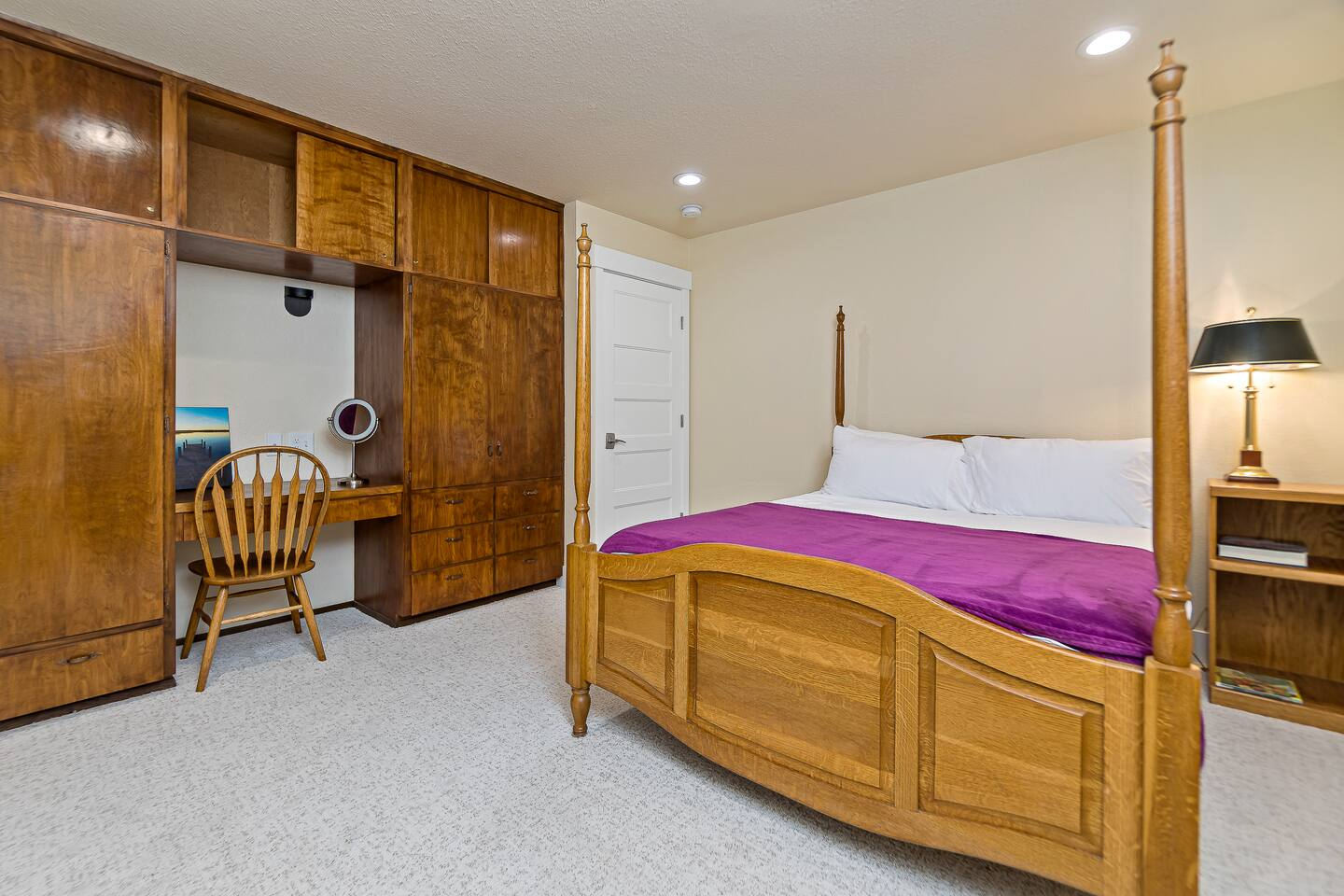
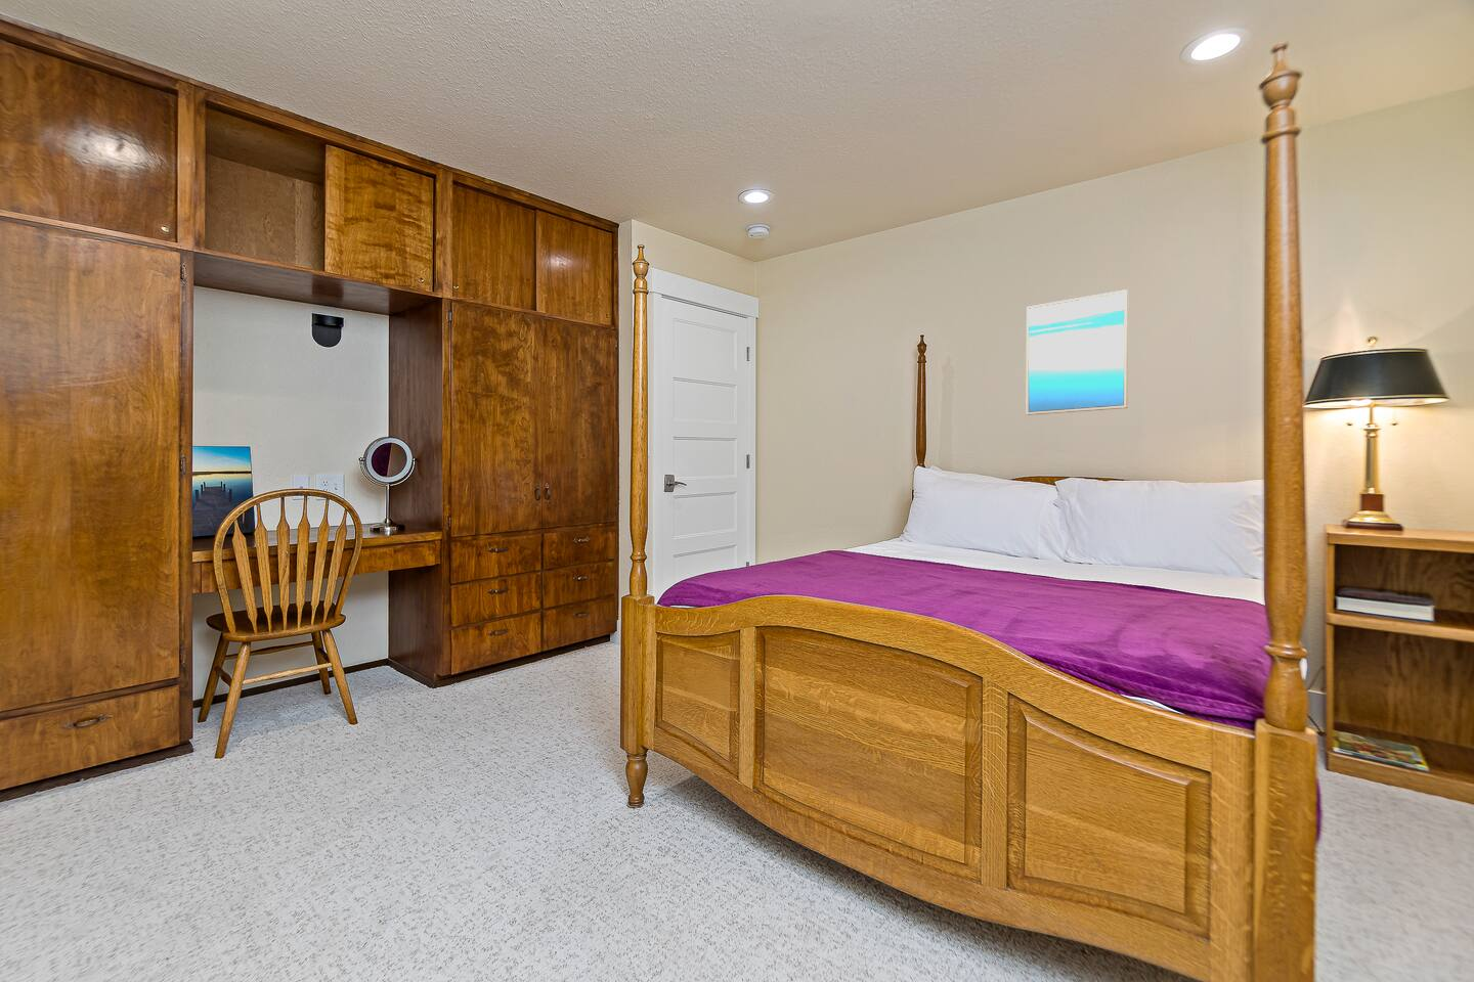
+ wall art (1075, 355)
